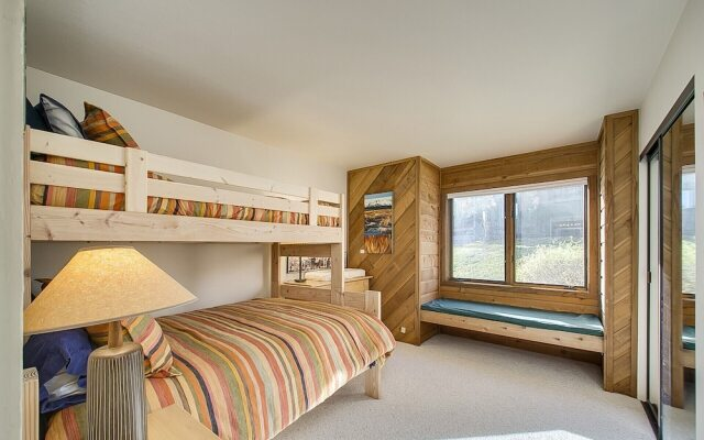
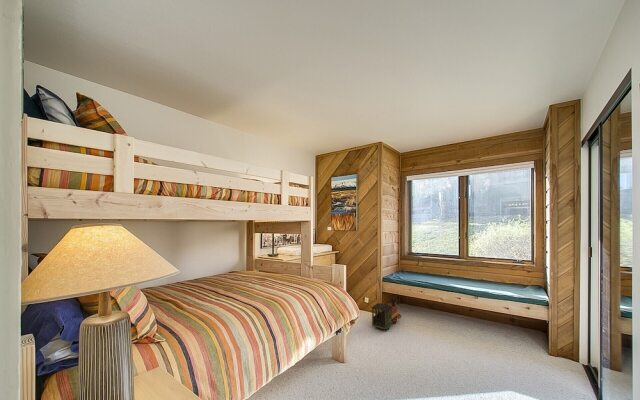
+ toy train (387, 313)
